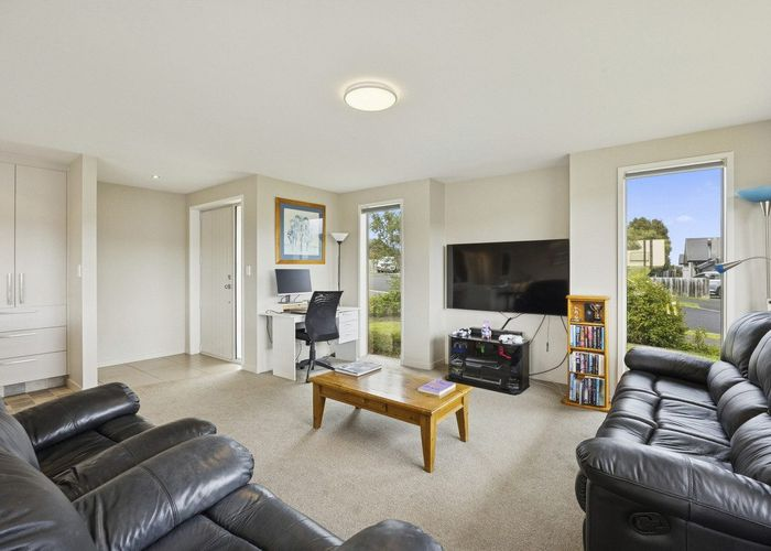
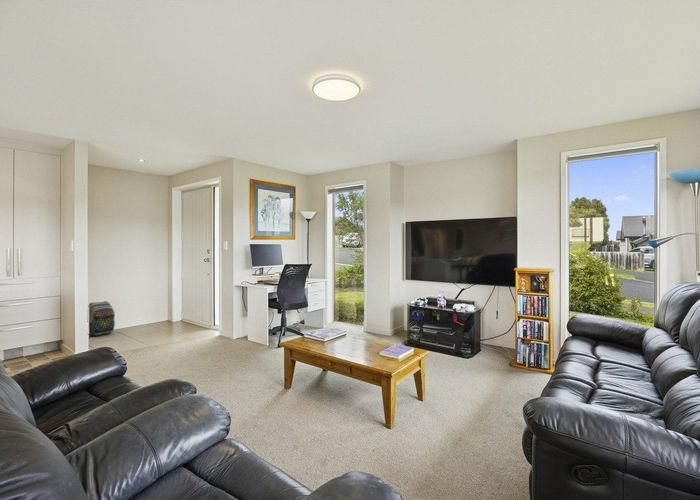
+ backpack (100, 318)
